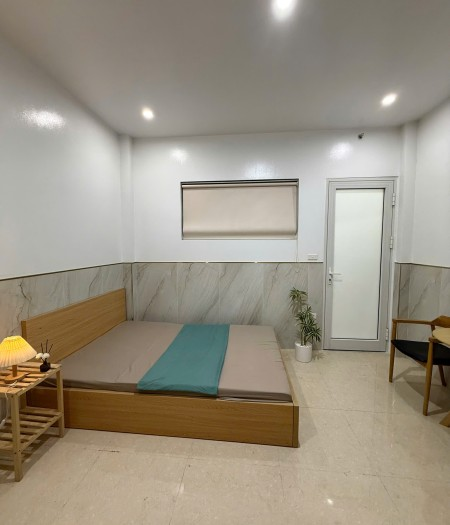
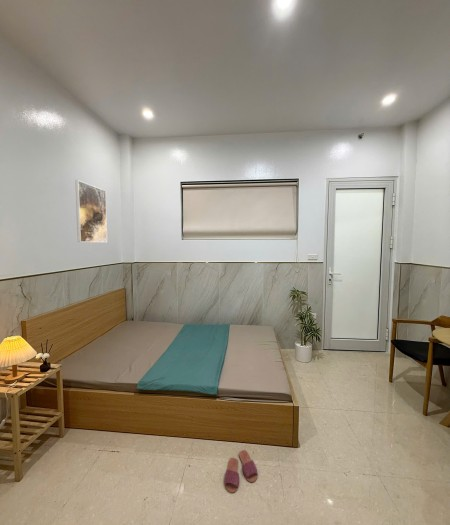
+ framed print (92, 214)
+ slippers (242, 467)
